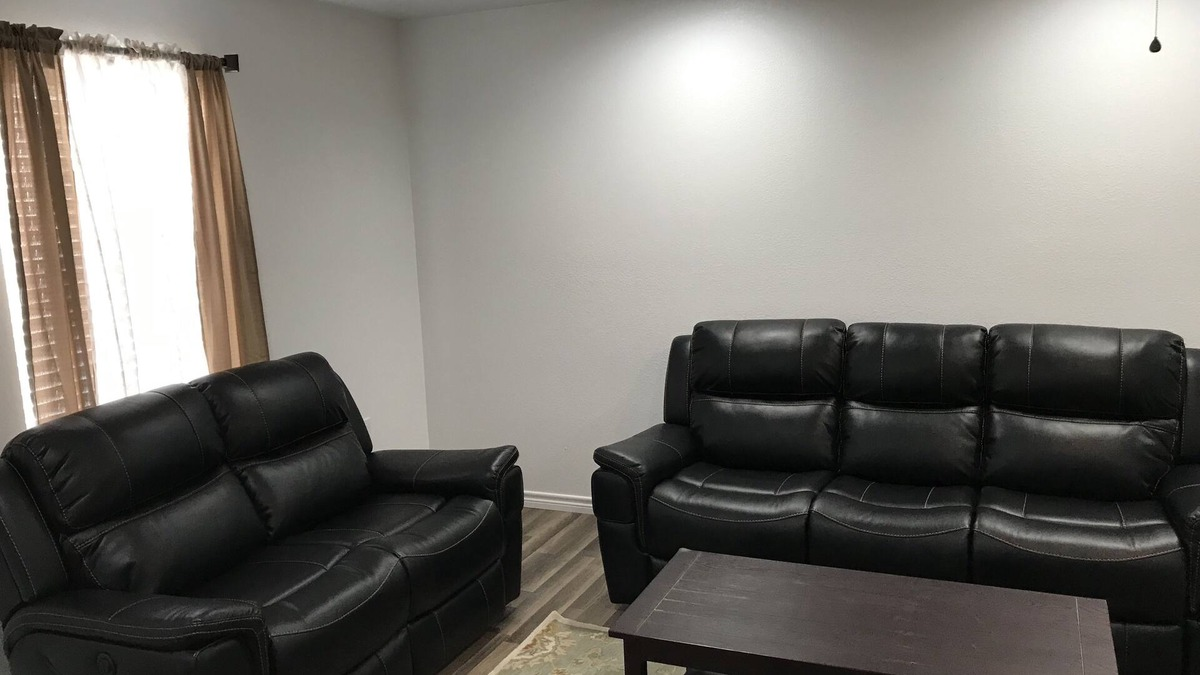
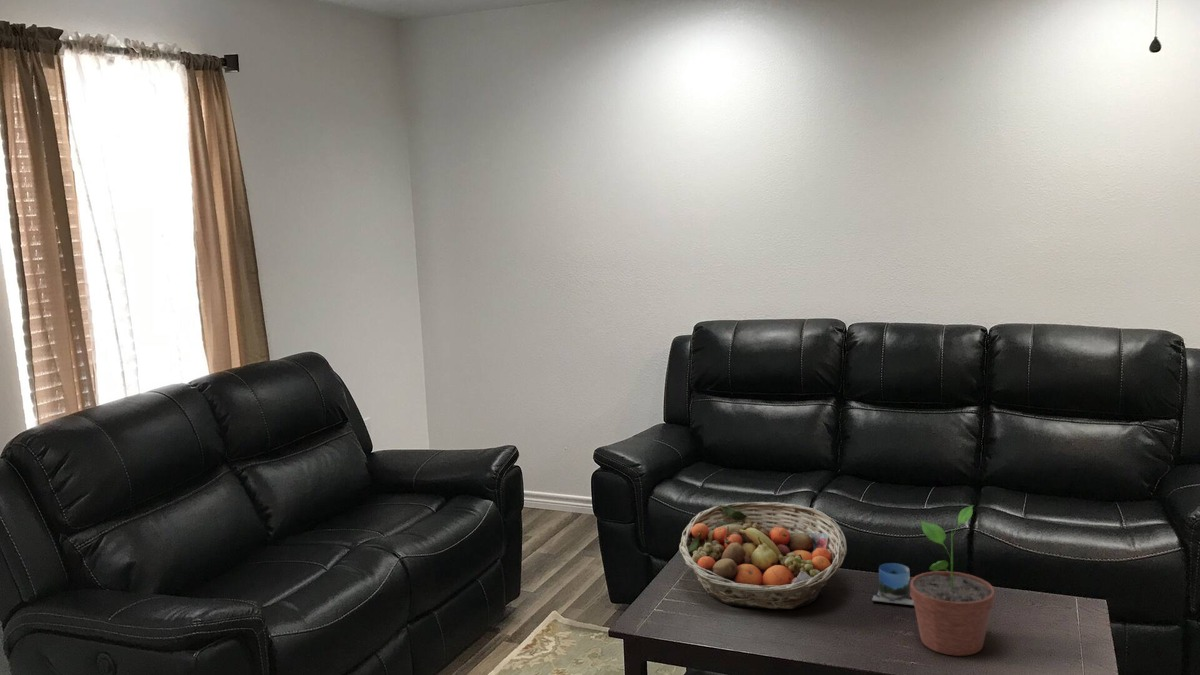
+ mug (895, 583)
+ potted plant (951, 578)
+ fruit basket (761, 554)
